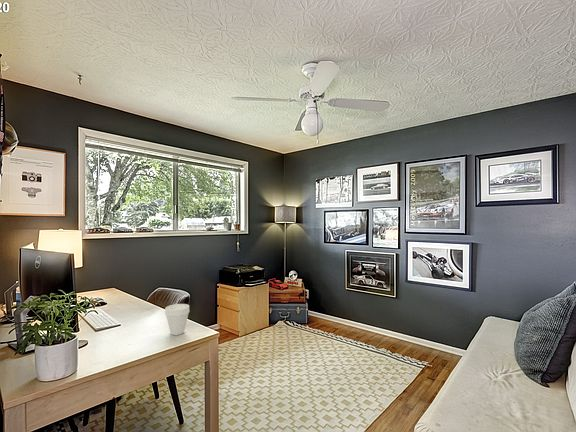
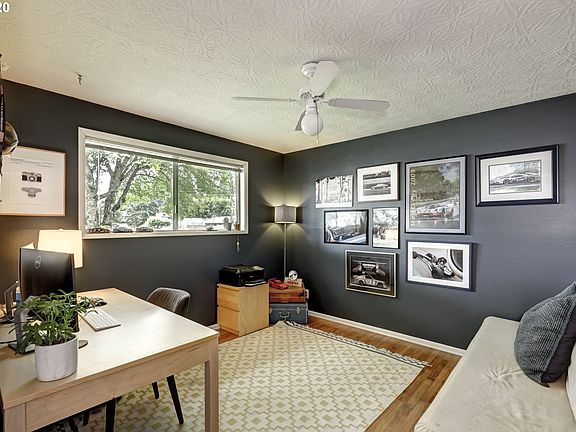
- cup (177, 319)
